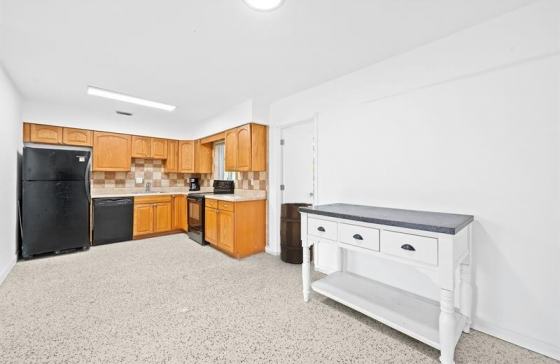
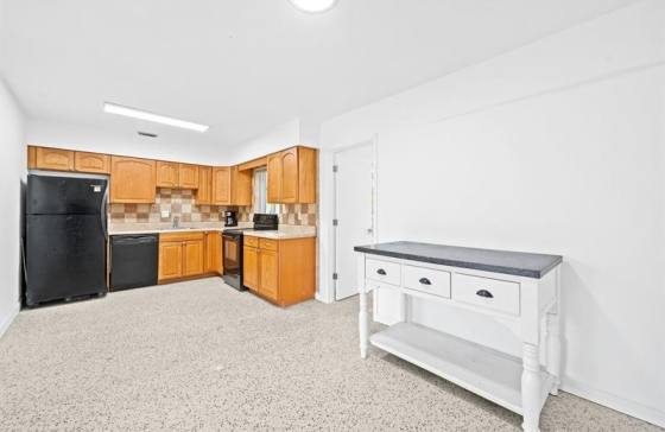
- wooden barrel (296, 231)
